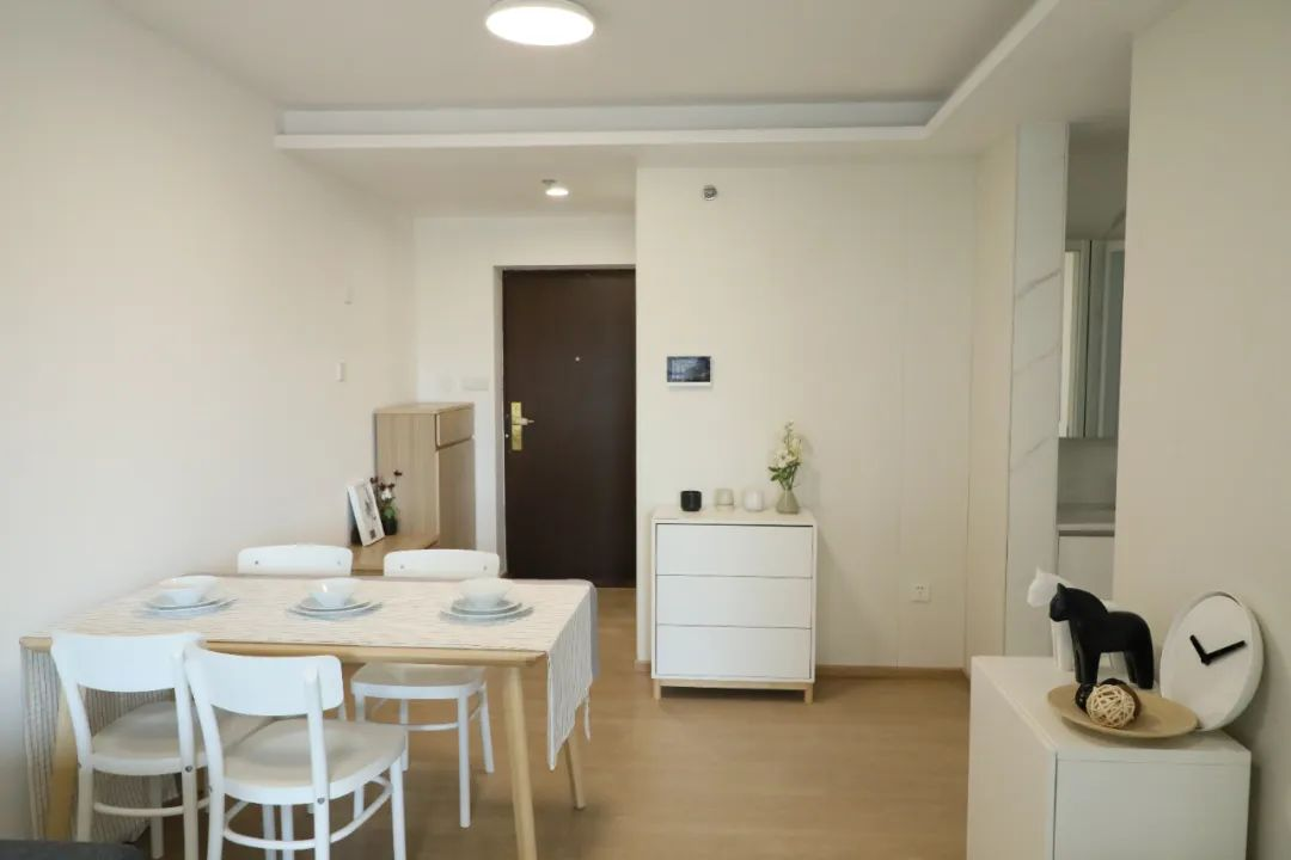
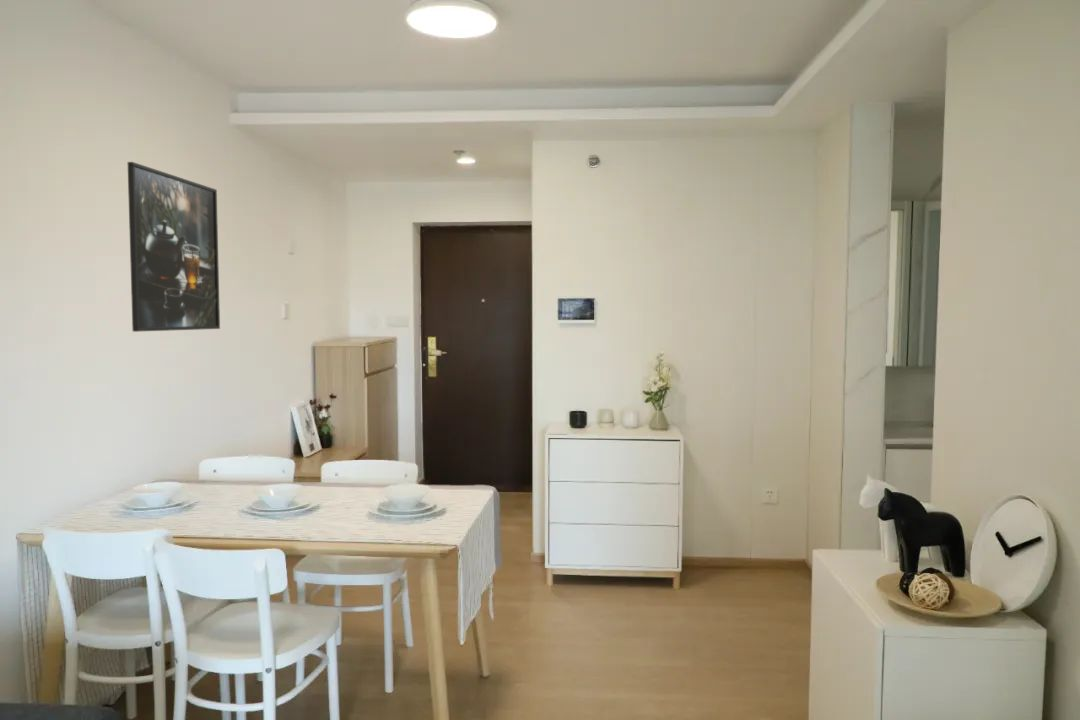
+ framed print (178, 253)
